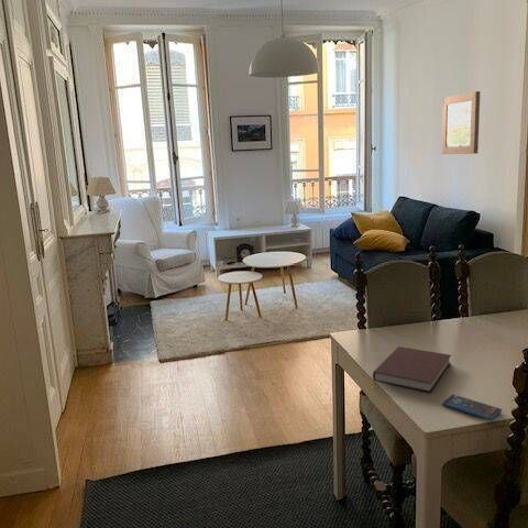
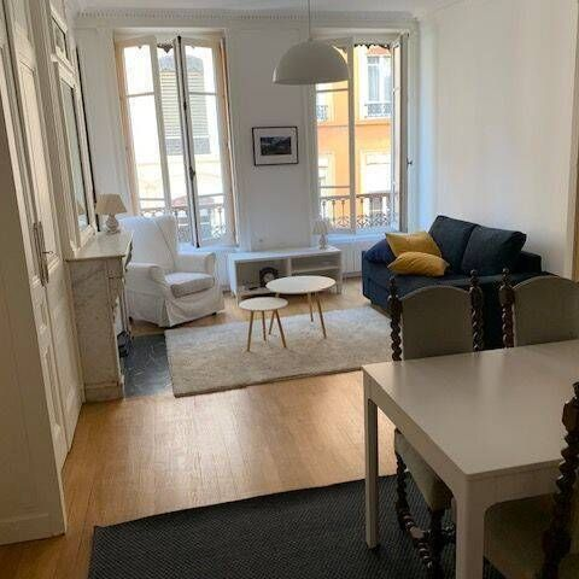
- smartphone (471, 406)
- notebook (413, 366)
- wall art (459, 124)
